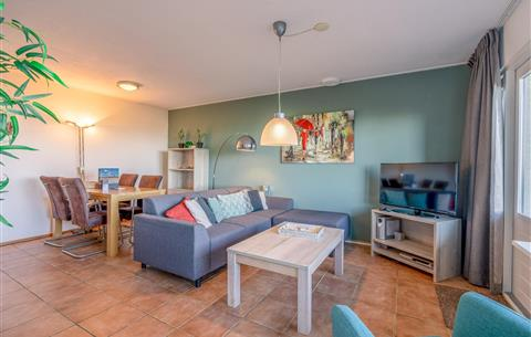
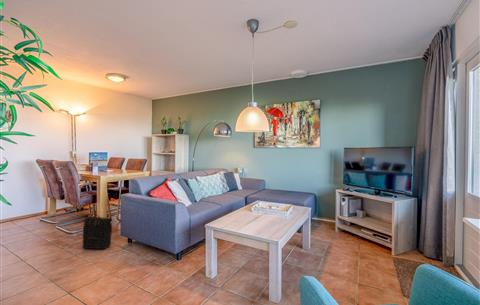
+ backpack (97, 230)
